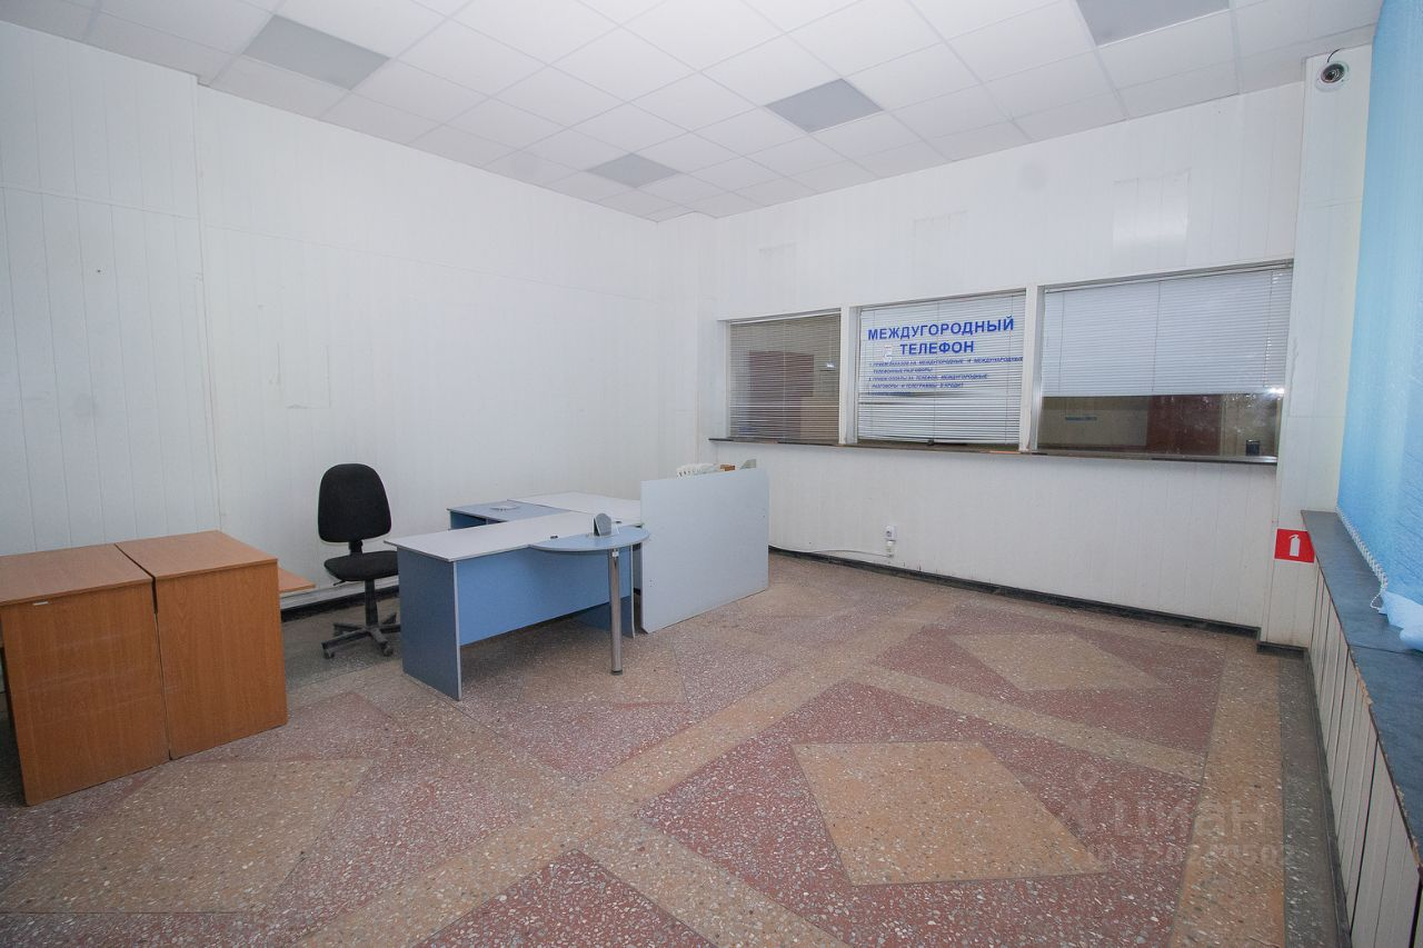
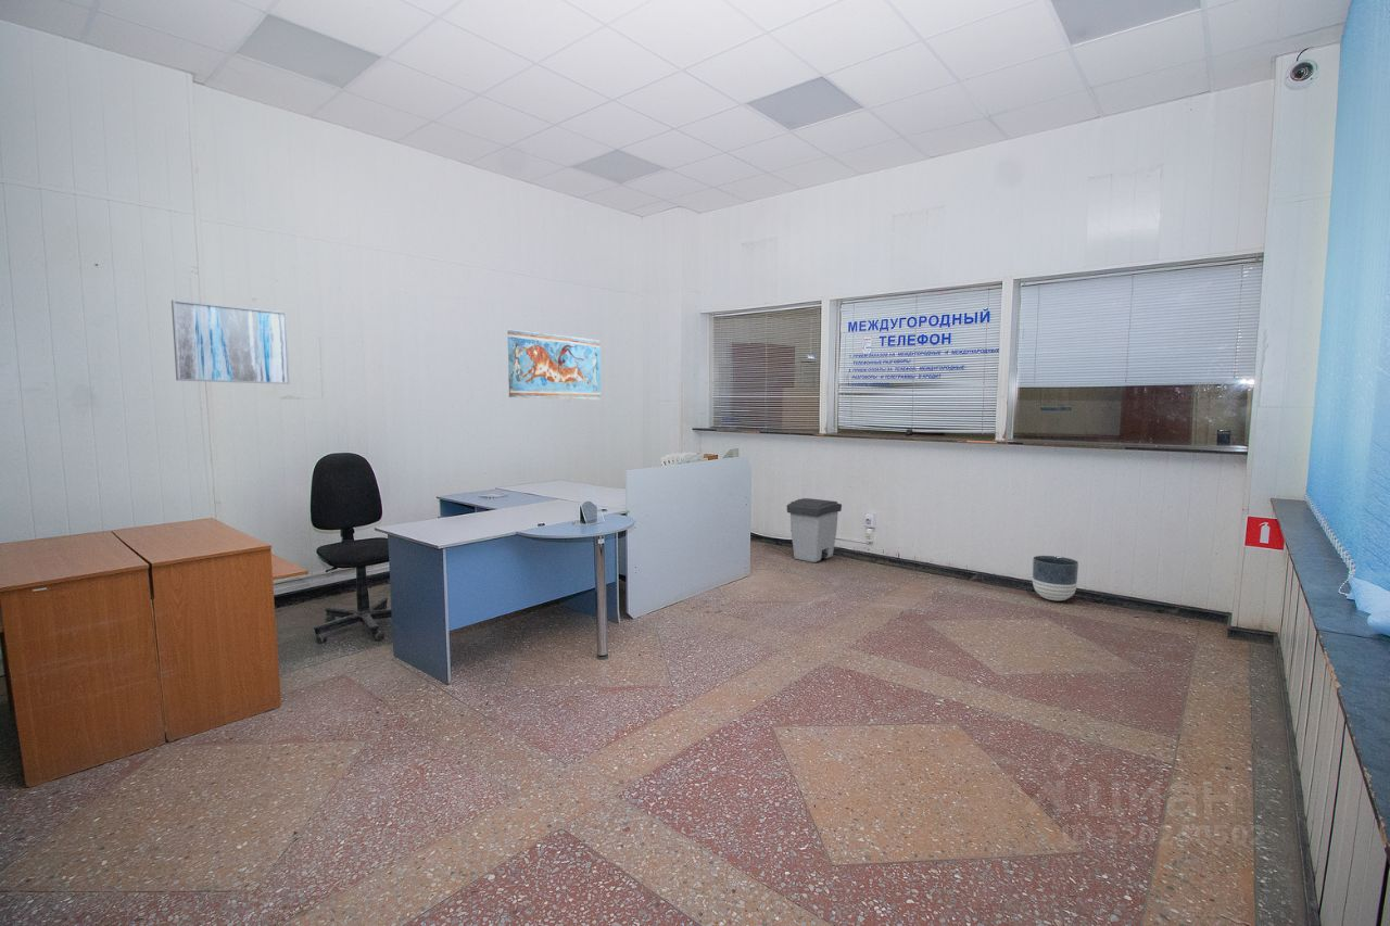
+ fresco (557, 367)
+ wall art (233, 344)
+ trash can (812, 529)
+ planter (1053, 579)
